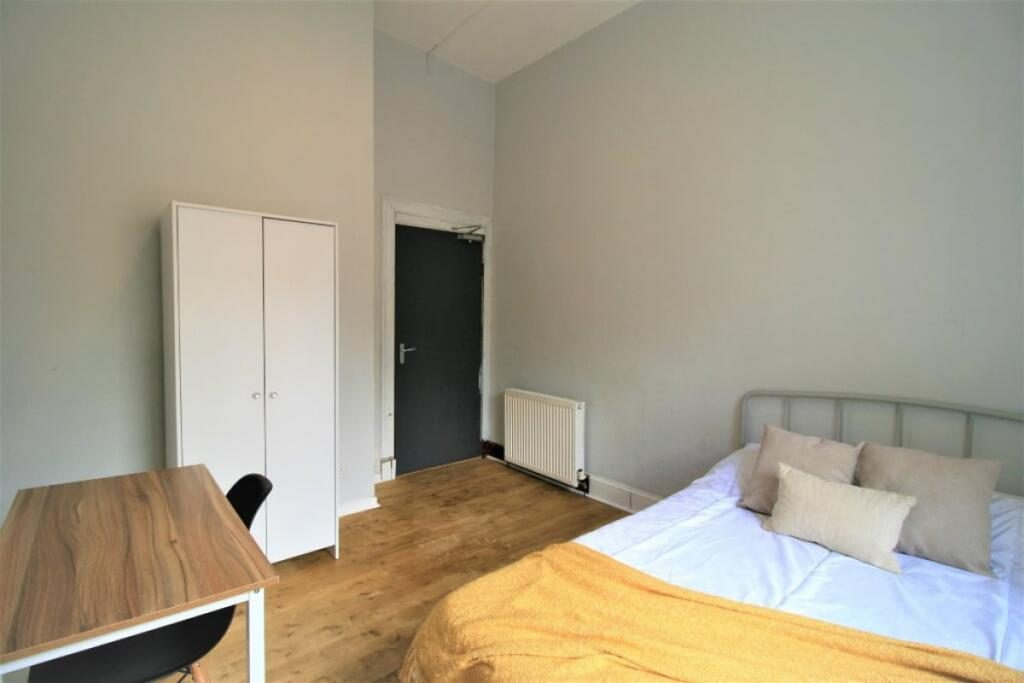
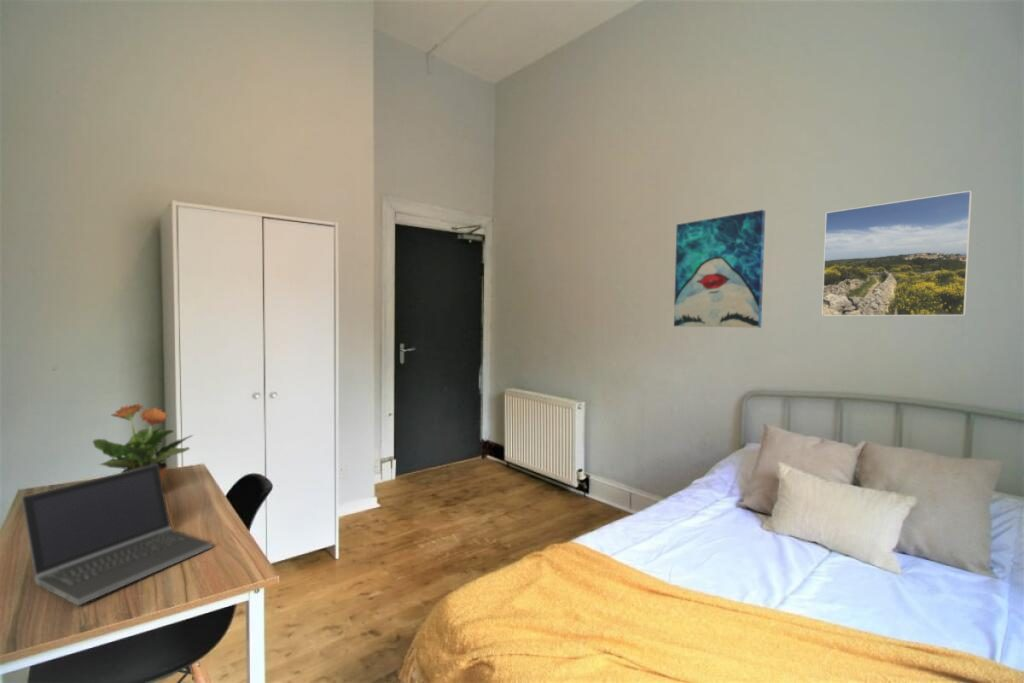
+ laptop computer (123, 524)
+ potted plant (142, 451)
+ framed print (889, 259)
+ wall art (716, 272)
